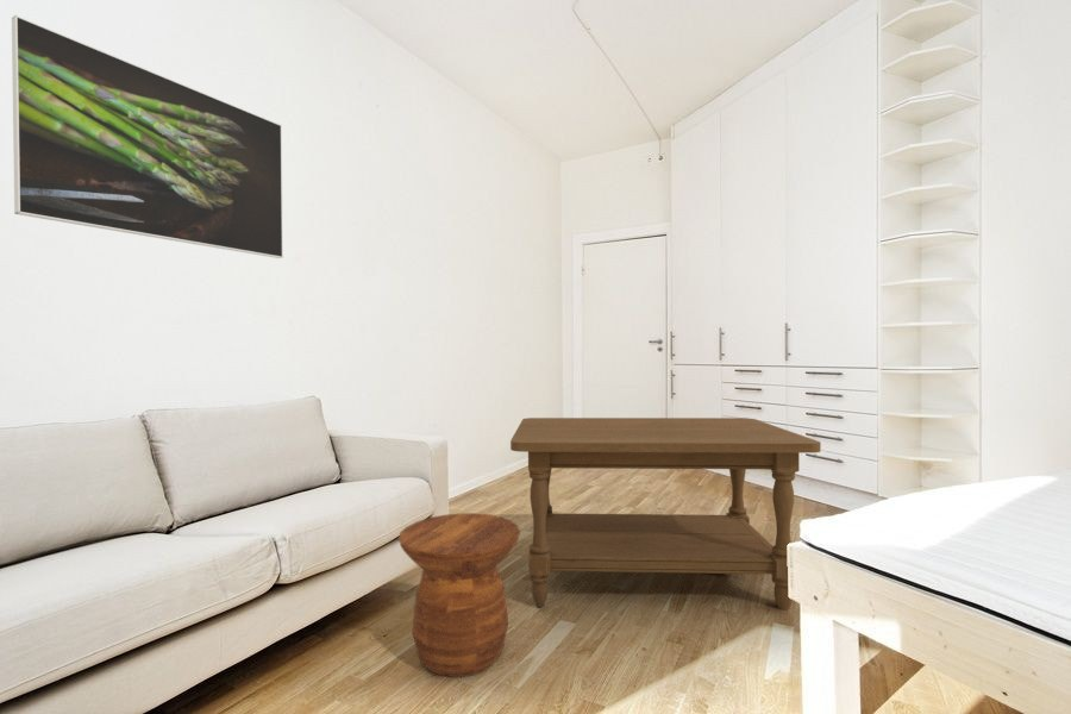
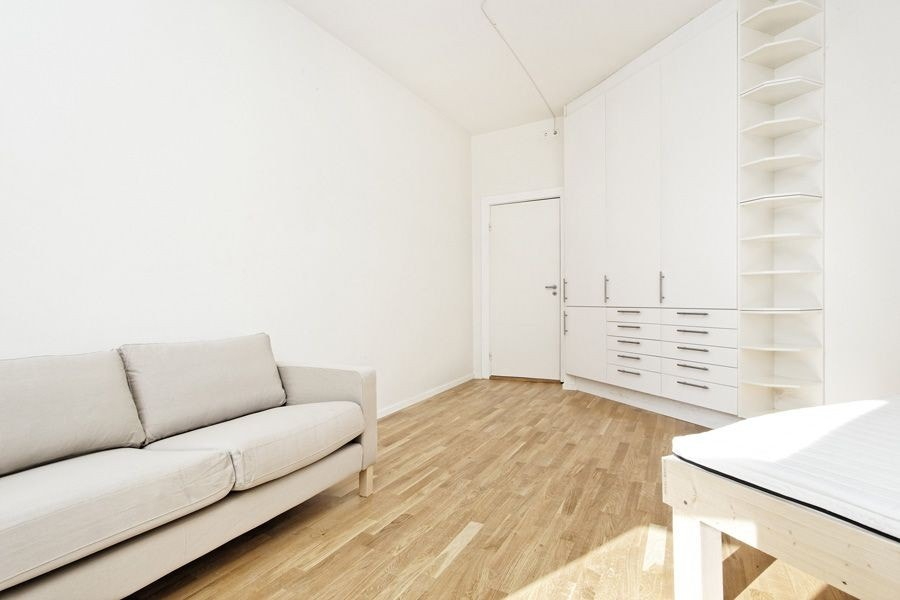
- side table (461, 593)
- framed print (173, 161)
- coffee table (649, 514)
